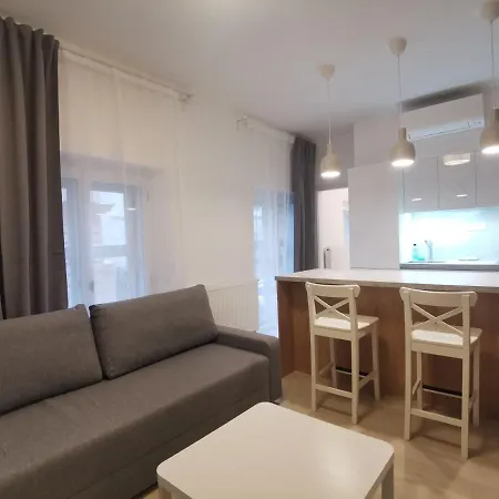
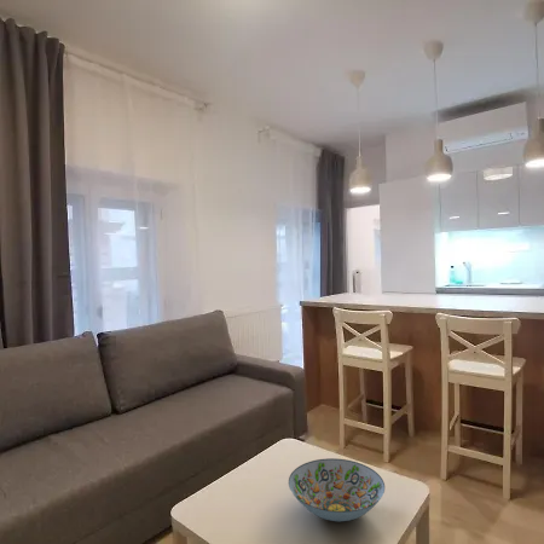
+ decorative bowl (336, 496)
